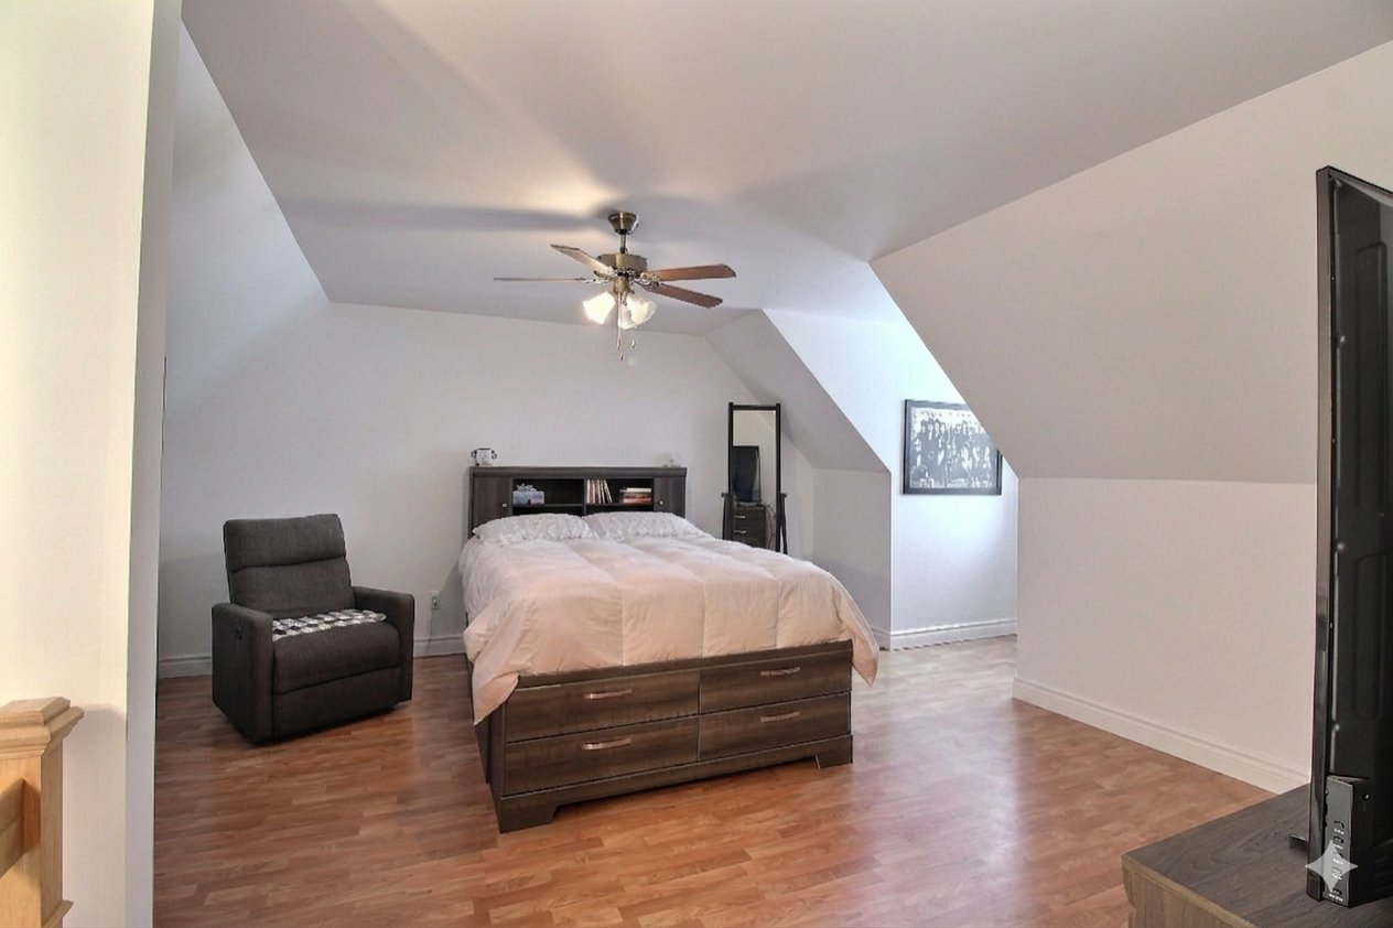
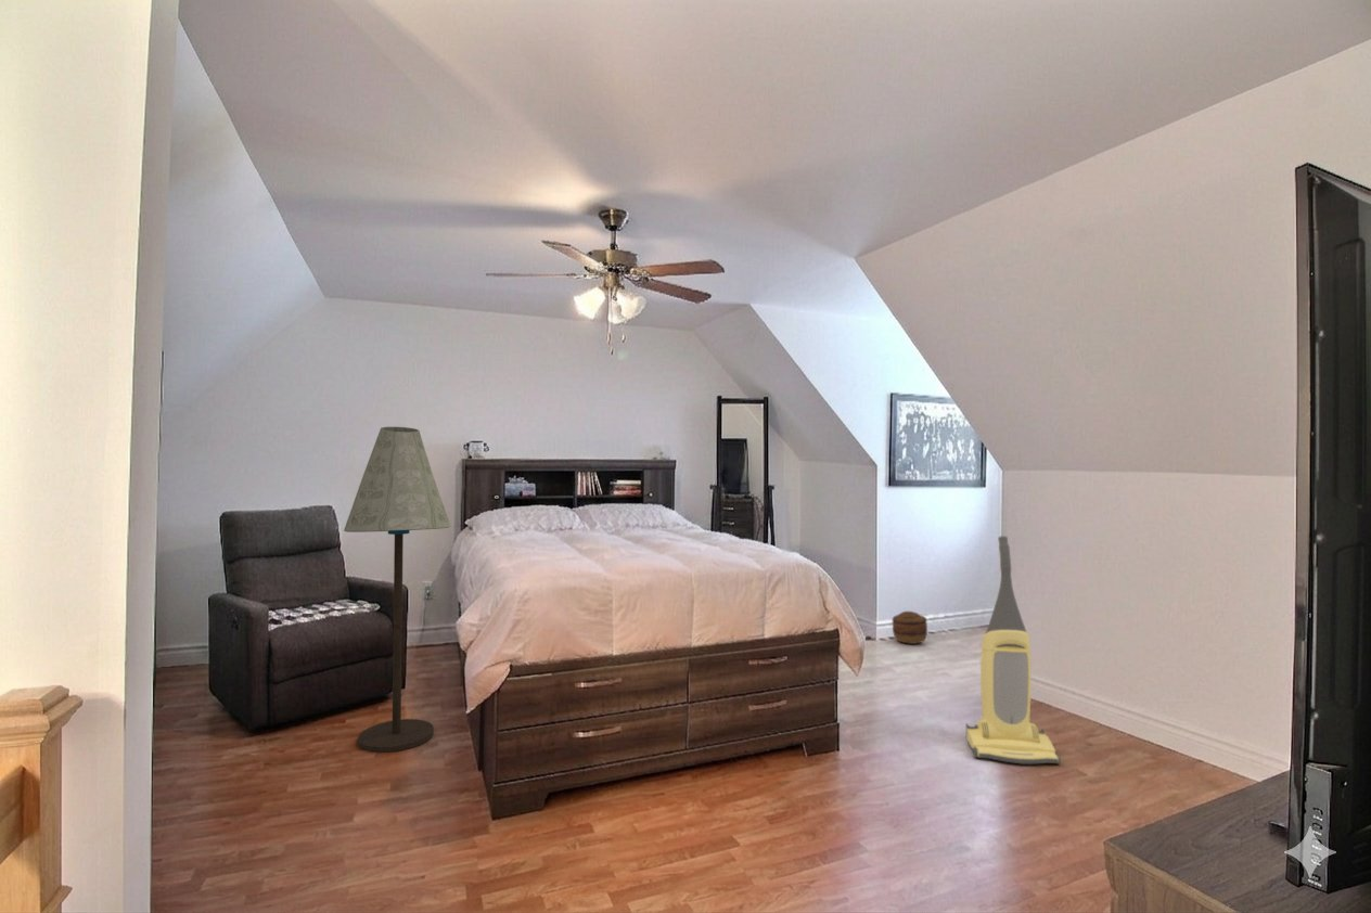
+ floor lamp (398, 581)
+ vacuum cleaner (1009, 644)
+ basket (909, 627)
